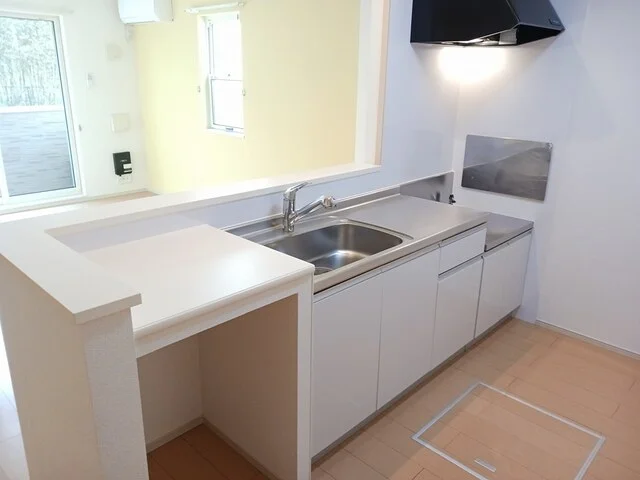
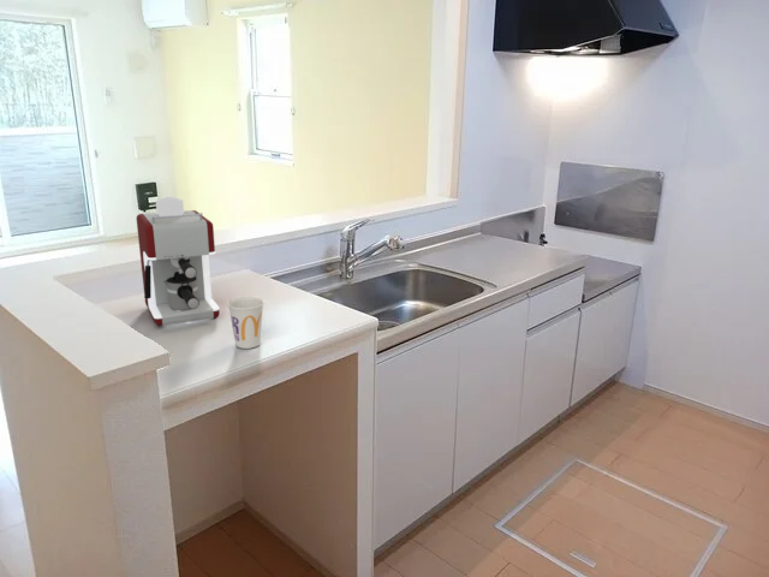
+ cup (246, 323)
+ coffee maker (180, 261)
